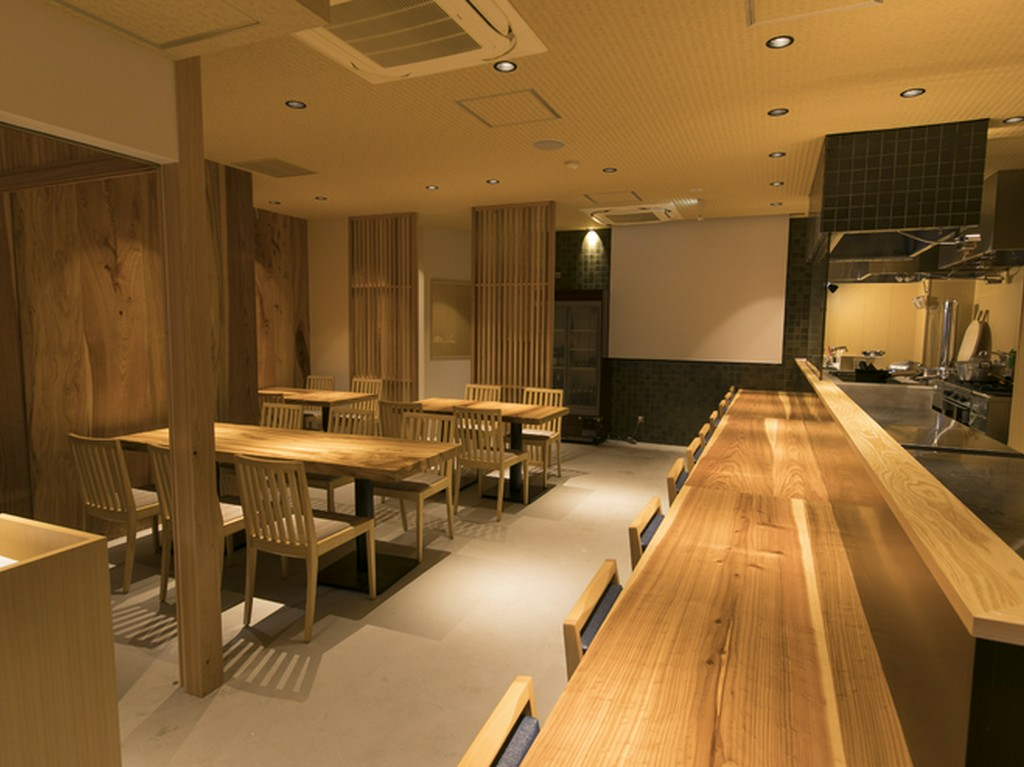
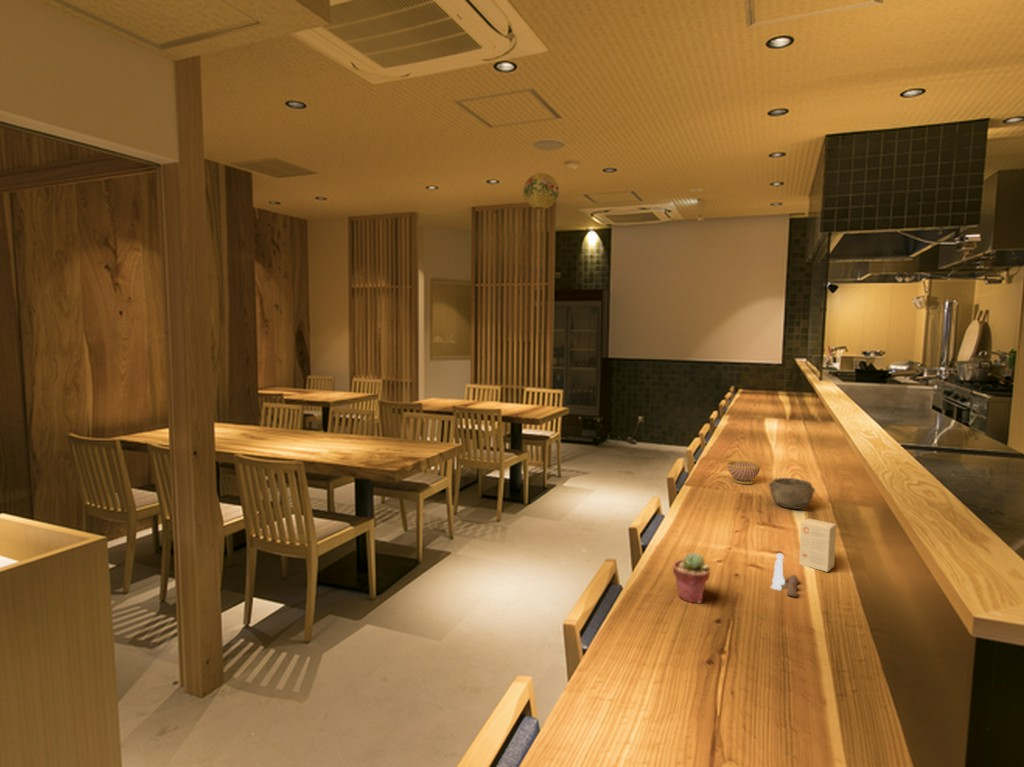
+ bowl (791, 493)
+ paper lantern (541, 191)
+ potted succulent (691, 575)
+ salt and pepper shaker set (782, 571)
+ teacup (745, 472)
+ small box (817, 544)
